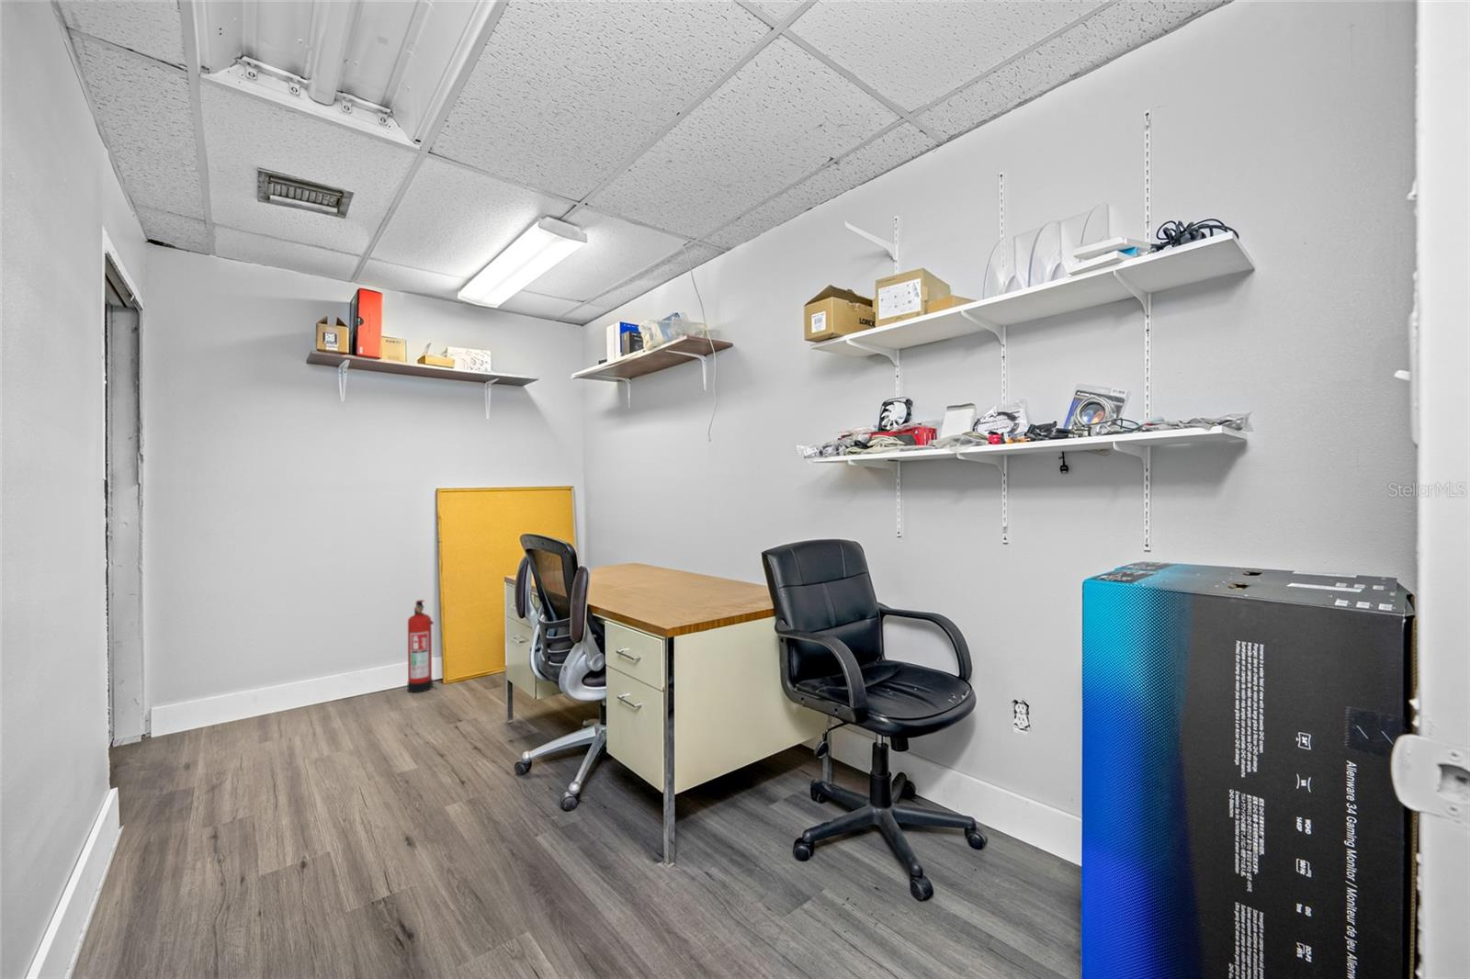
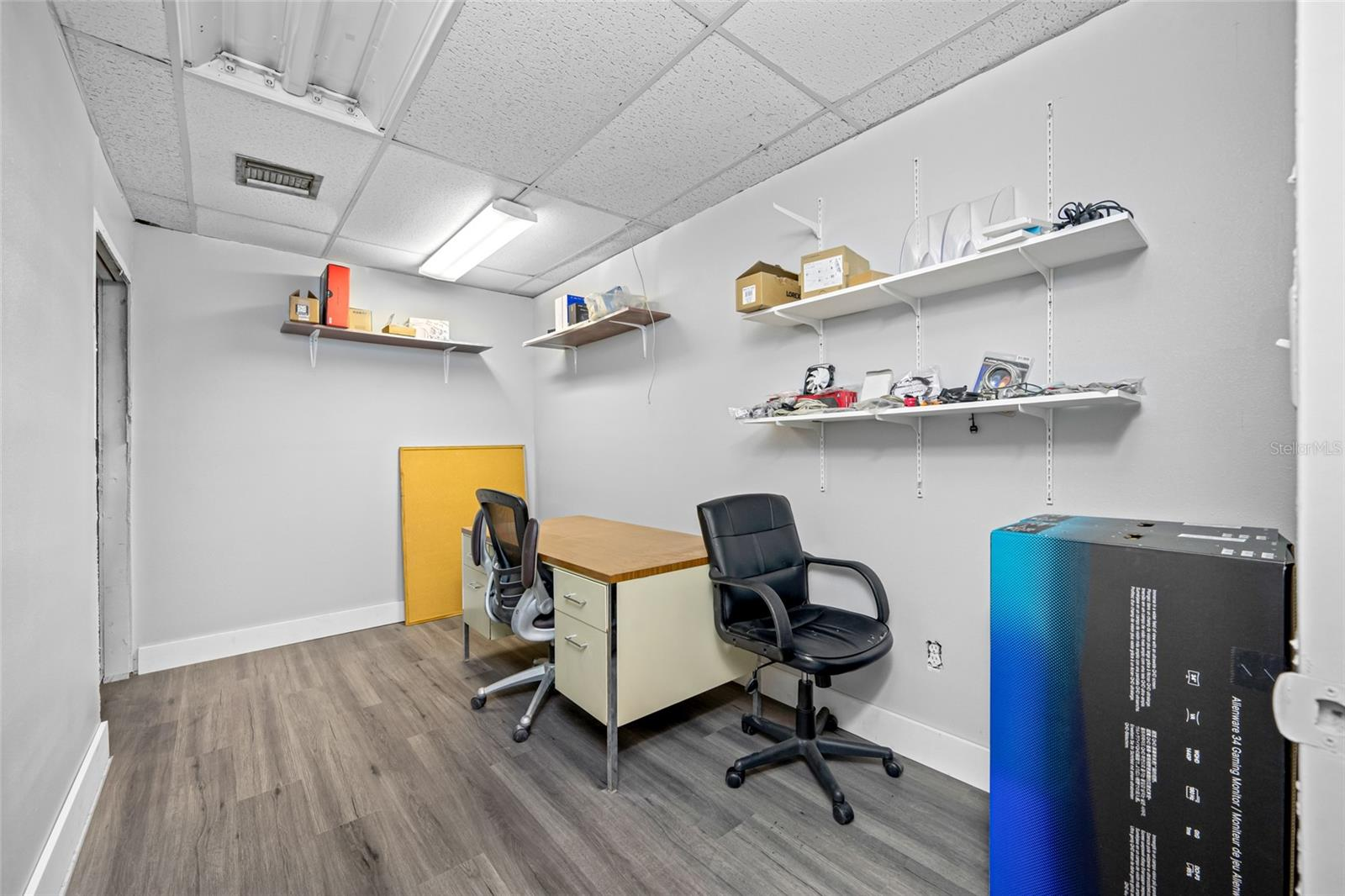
- fire extinguisher (420, 642)
